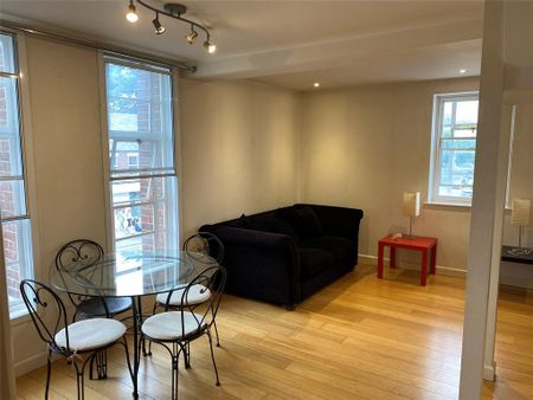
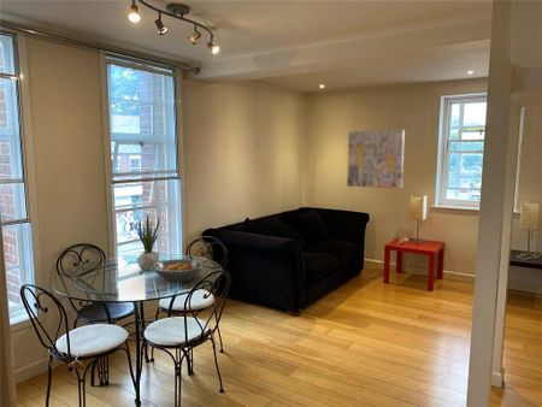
+ potted plant (148, 242)
+ fruit bowl (178, 270)
+ wall art (375, 159)
